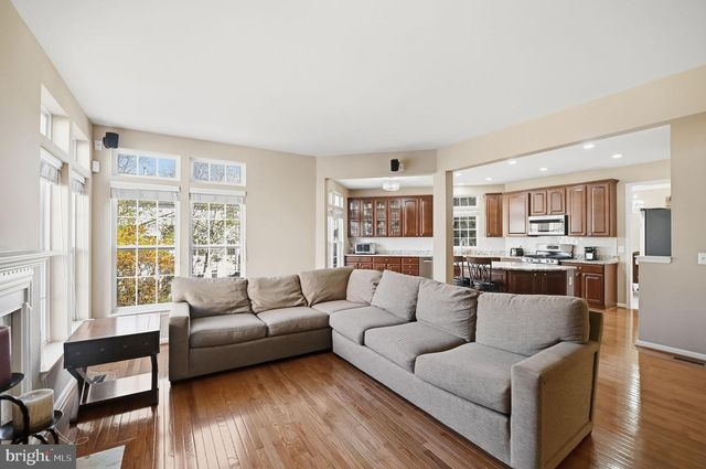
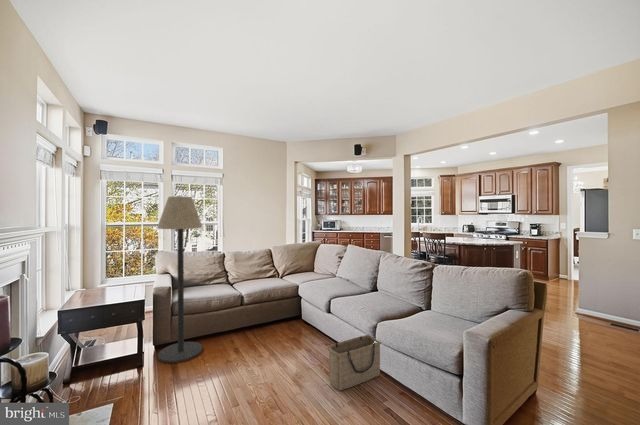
+ floor lamp (180, 274)
+ basket (355, 361)
